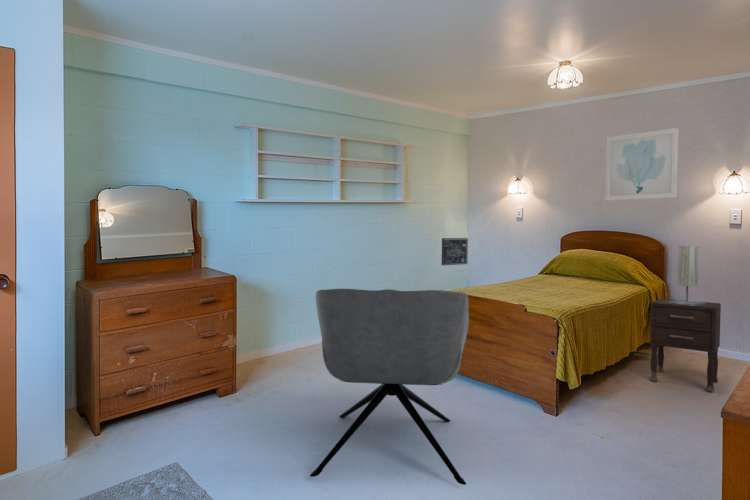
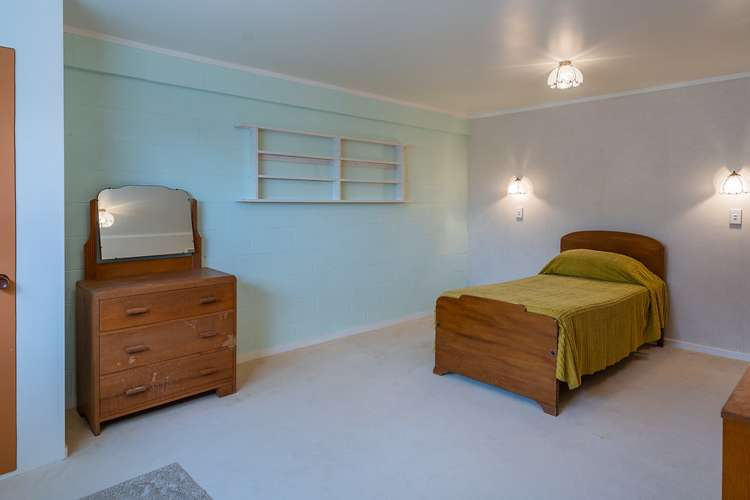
- armchair (392, 363)
- wall art (640, 166)
- wall art (454, 251)
- table lamp (687, 274)
- nightstand (684, 342)
